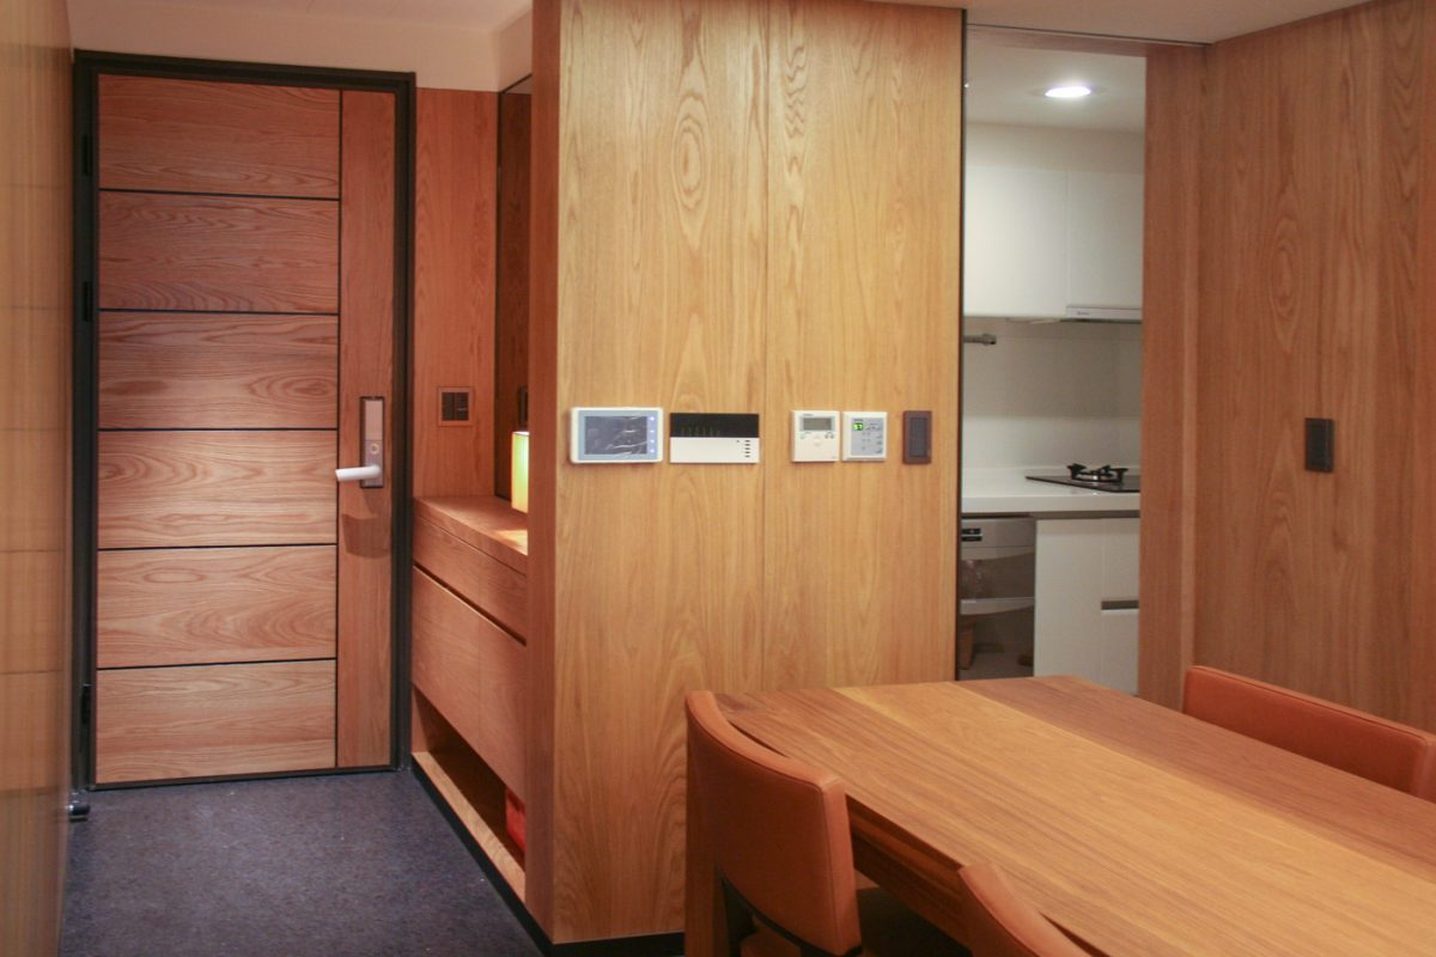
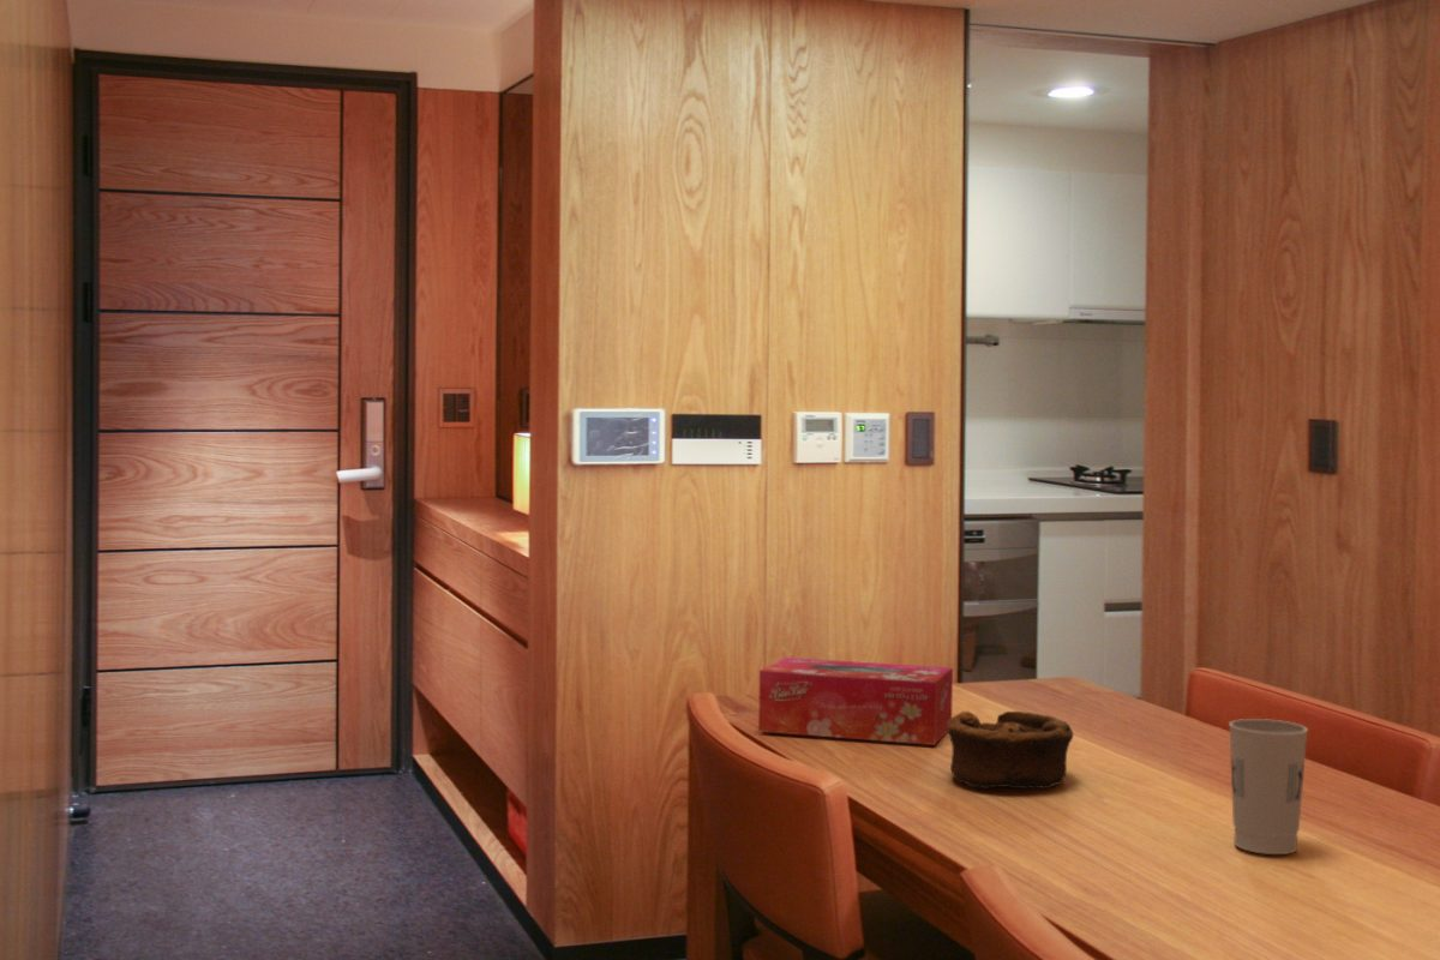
+ cup (1266, 786)
+ bowl (1009, 748)
+ tissue box (856, 698)
